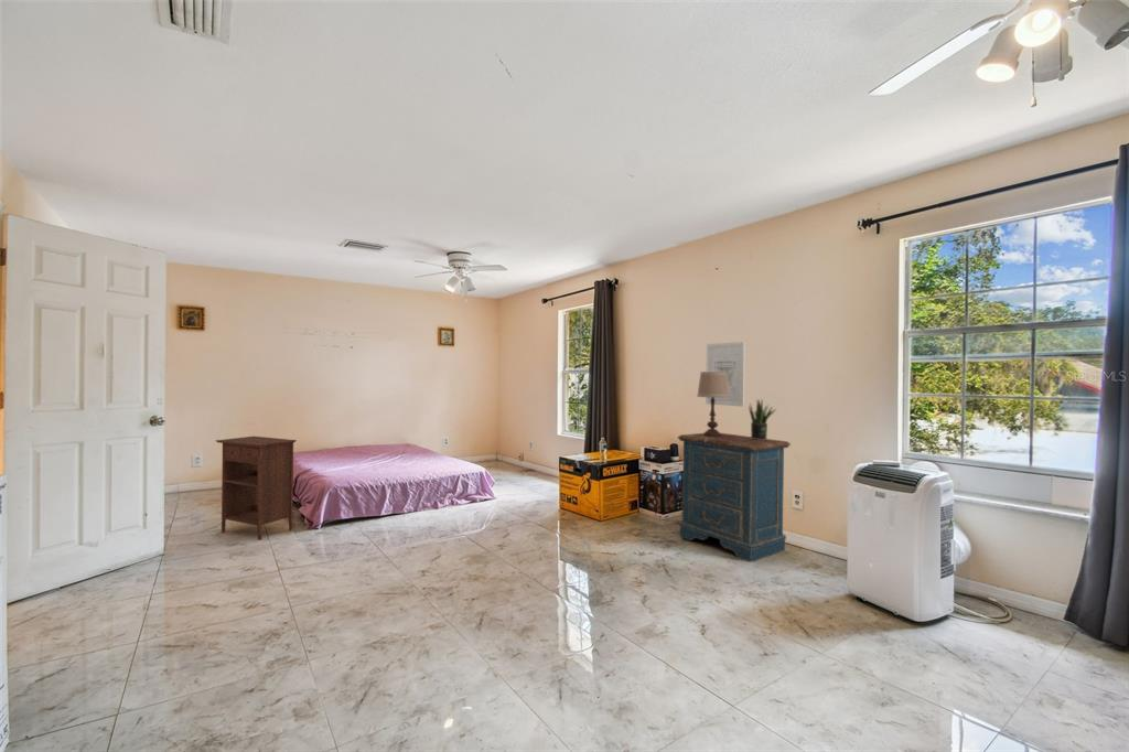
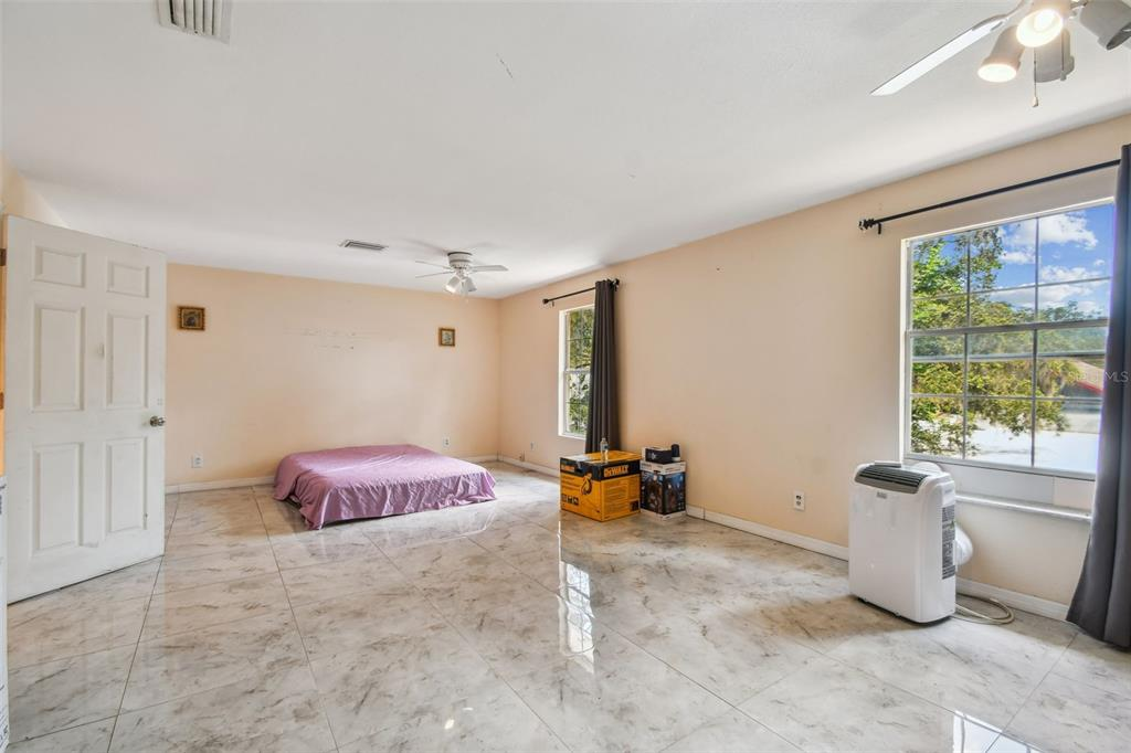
- wall art (725, 374)
- nightstand (255, 485)
- table lamp (712, 402)
- potted plant (761, 418)
- dresser (730, 491)
